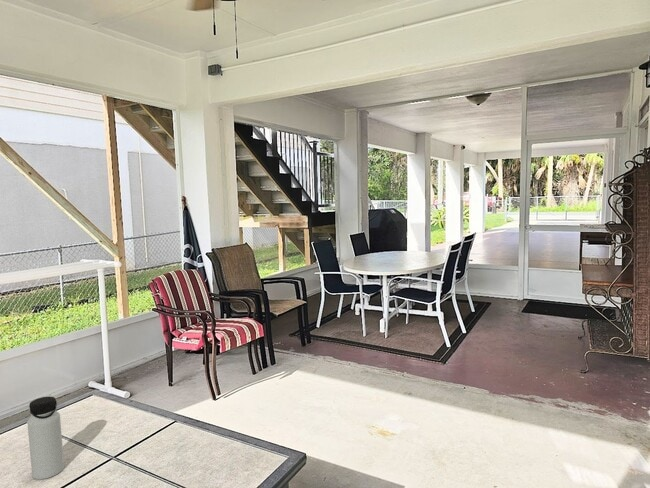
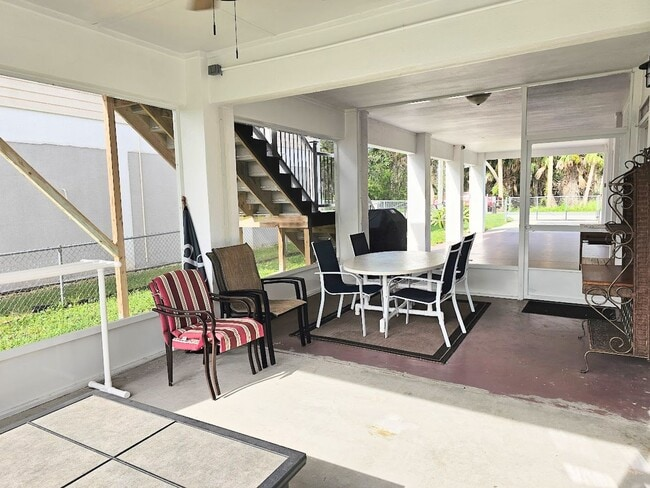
- water bottle (45, 436)
